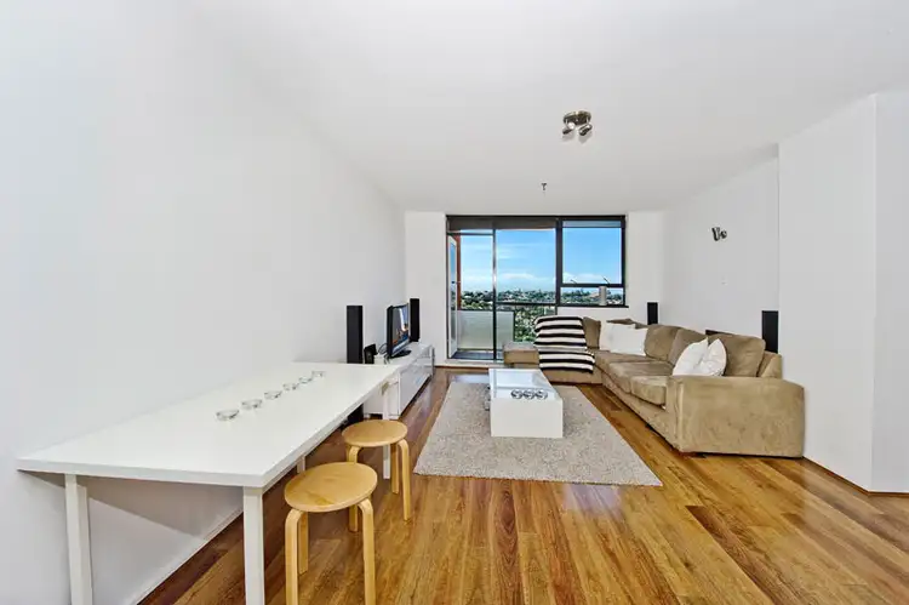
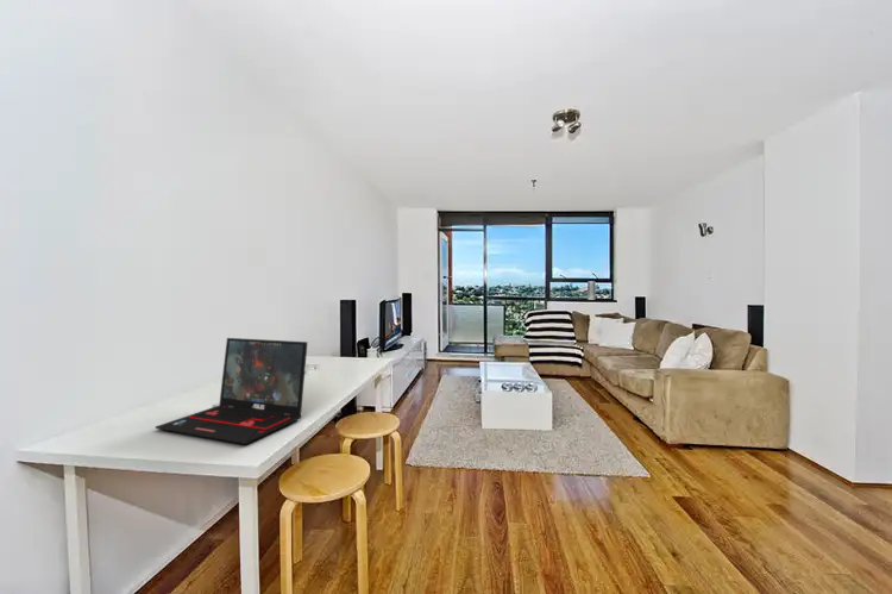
+ laptop (234, 383)
